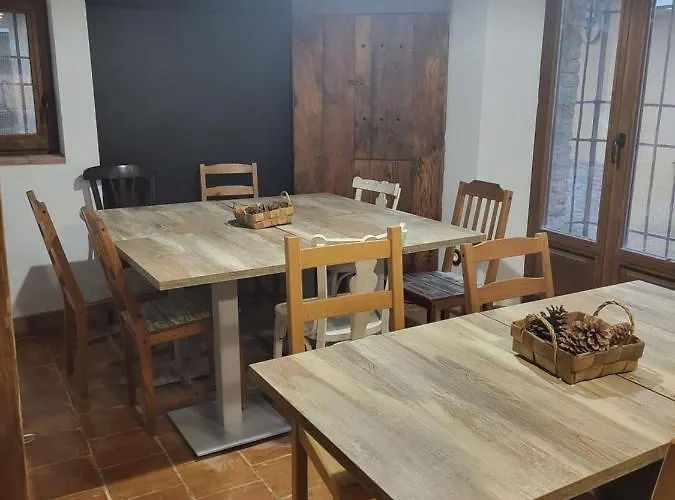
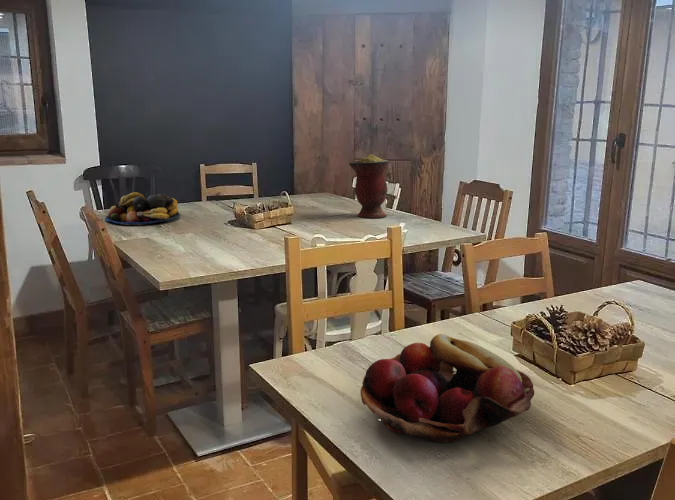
+ vase (368, 185)
+ fruit basket (447, 381)
+ fruit bowl (141, 205)
